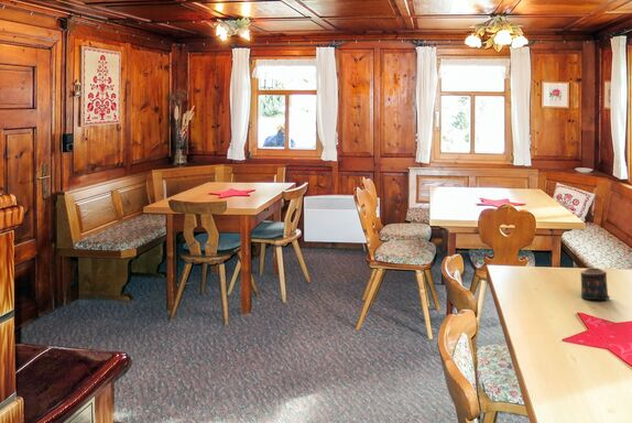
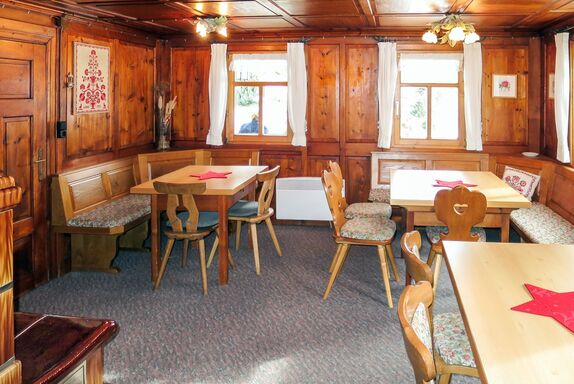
- candle (593, 282)
